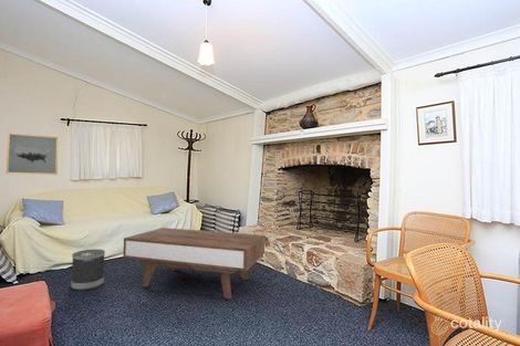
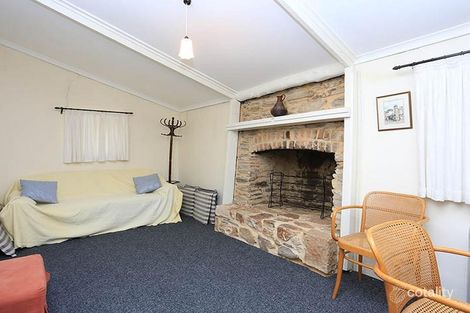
- wastebasket (87, 268)
- coffee table (197, 259)
- wall art (33, 154)
